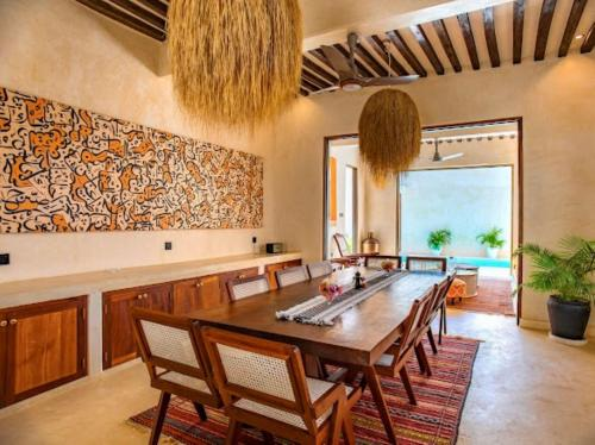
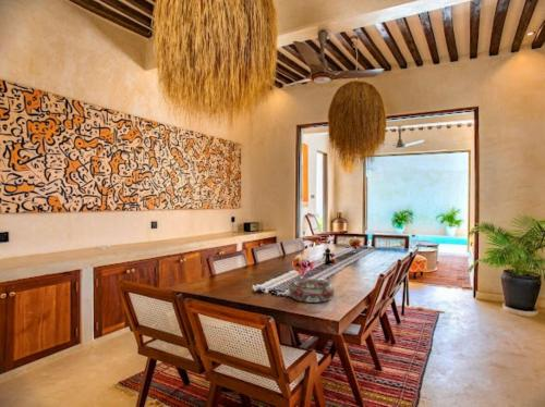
+ decorative bowl (311, 289)
